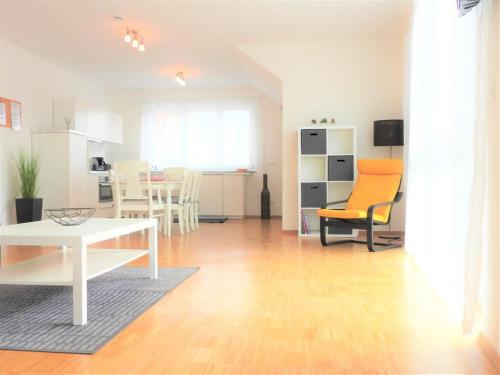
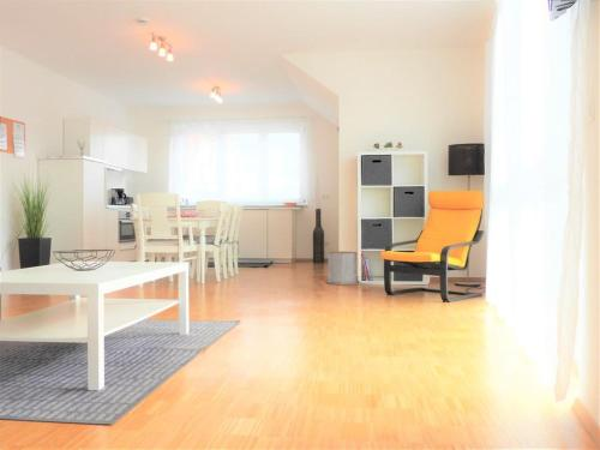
+ storage basket (342, 266)
